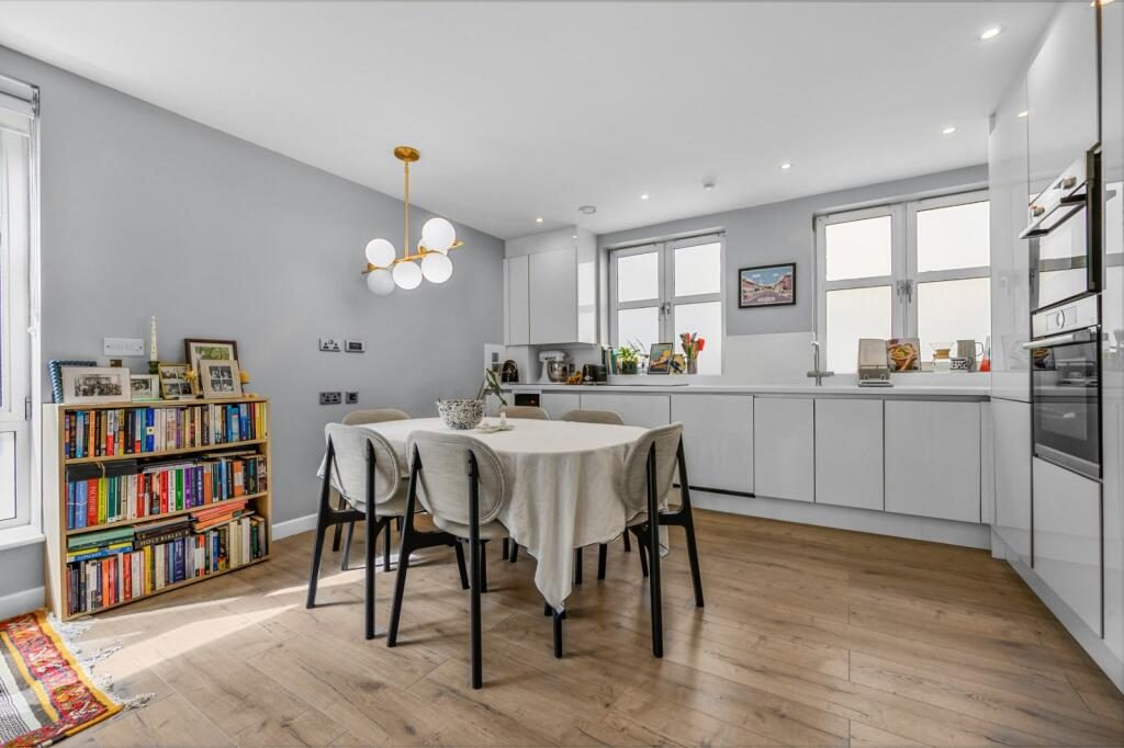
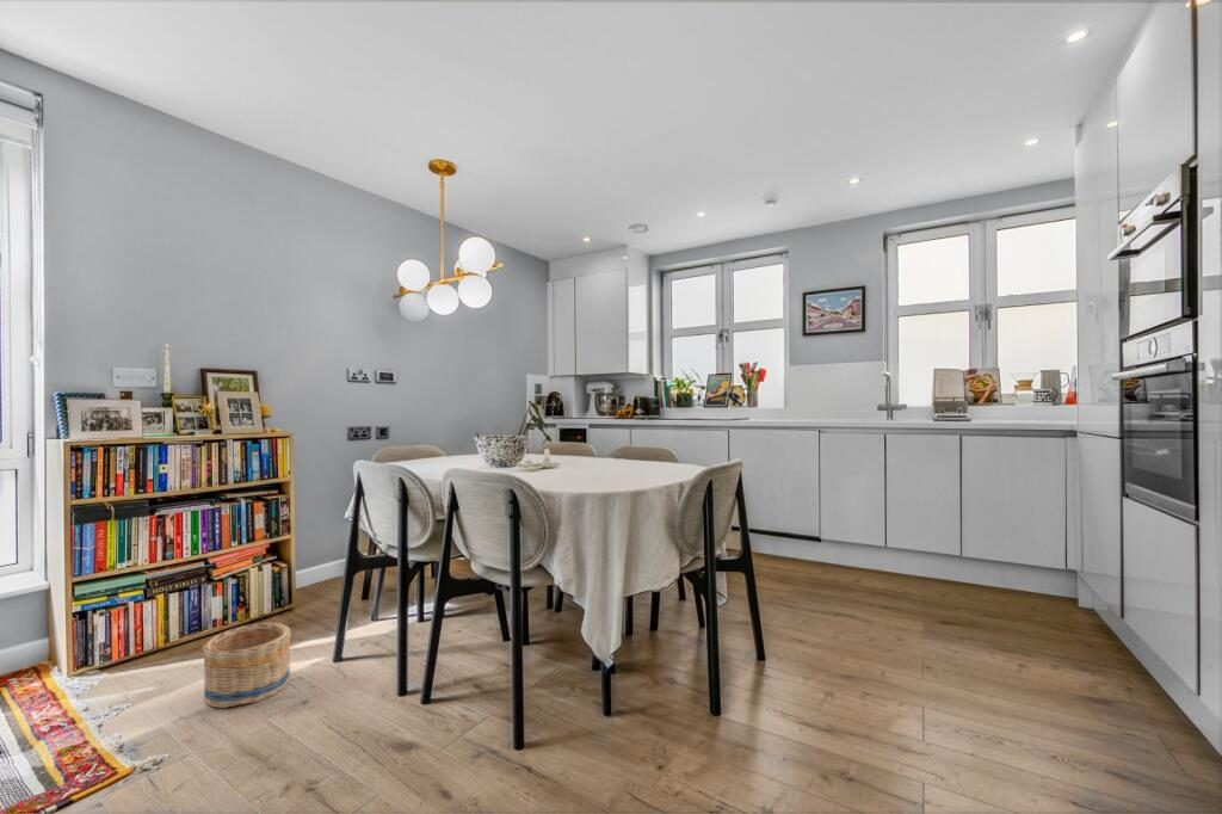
+ basket (248, 662)
